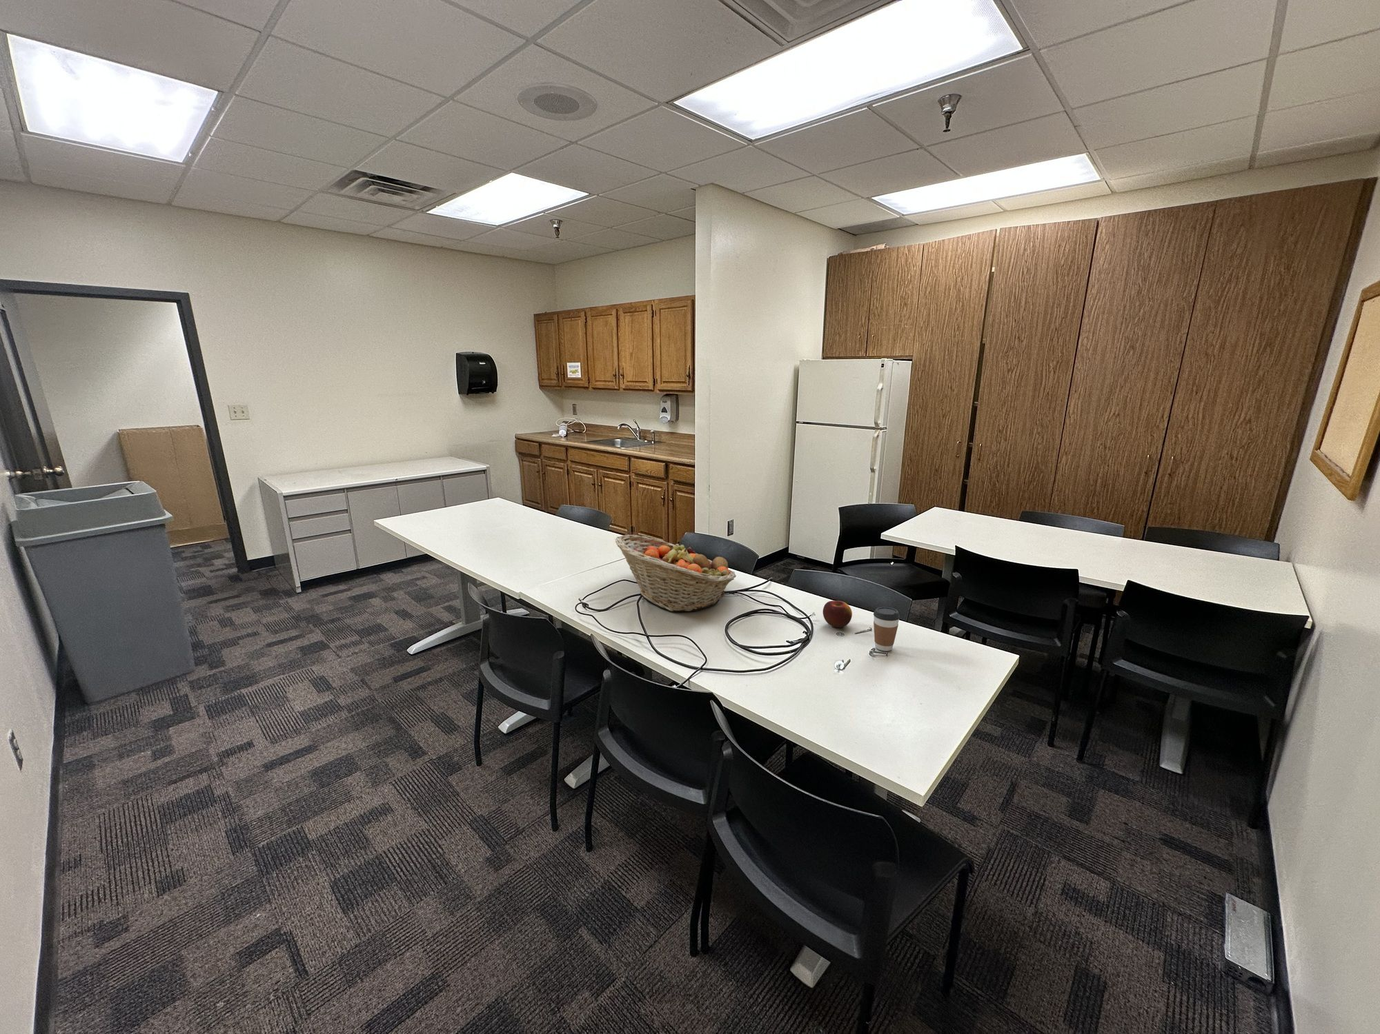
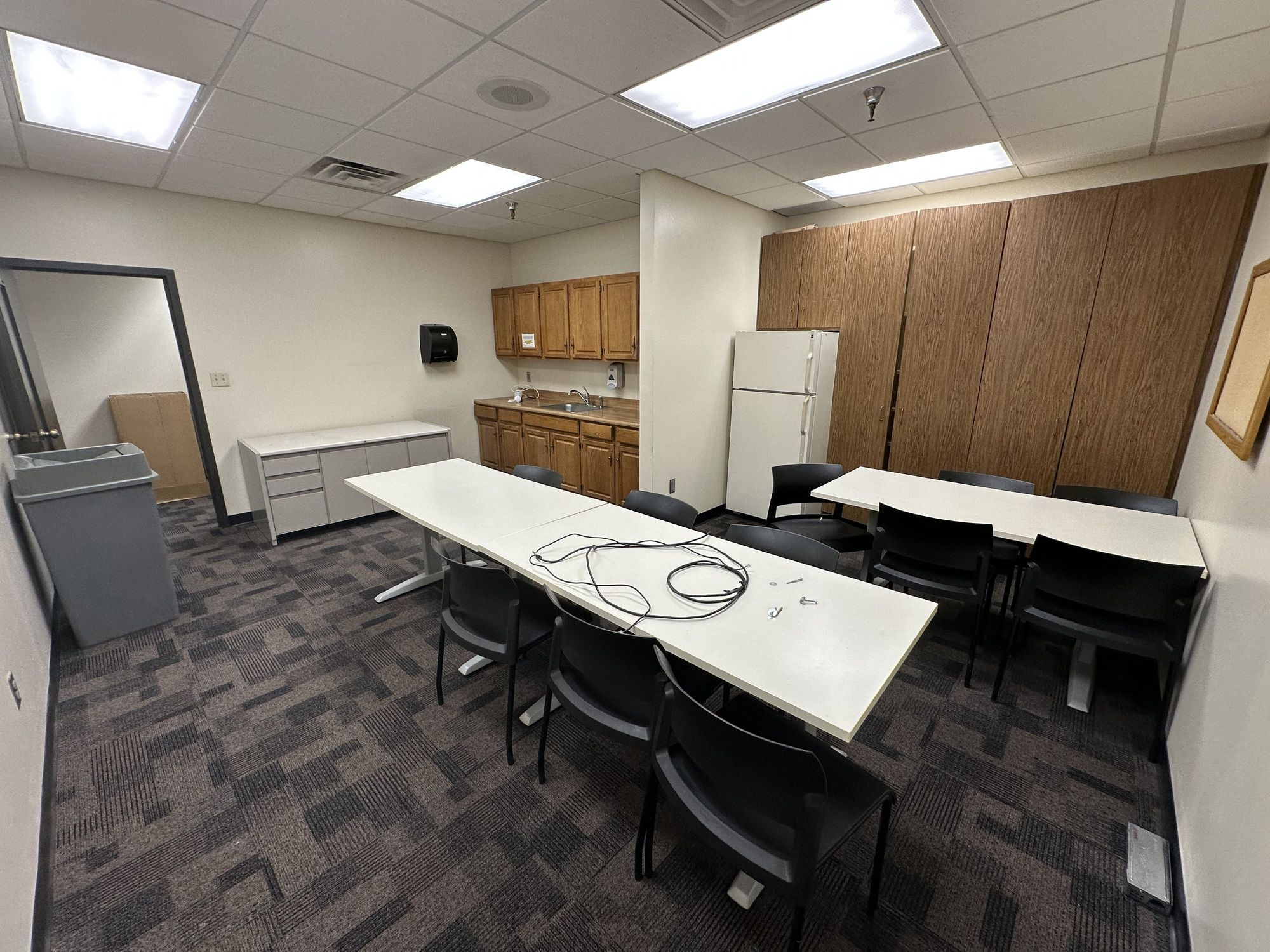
- apple (837, 614)
- fruit basket (674, 567)
- coffee cup (886, 629)
